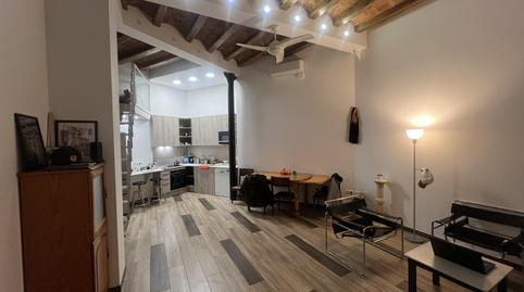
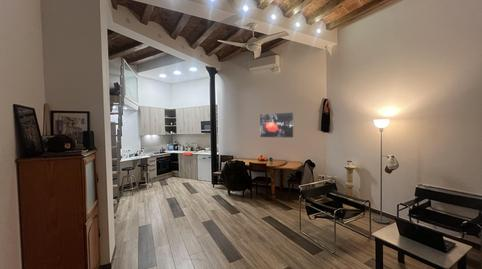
+ wall art (275, 125)
